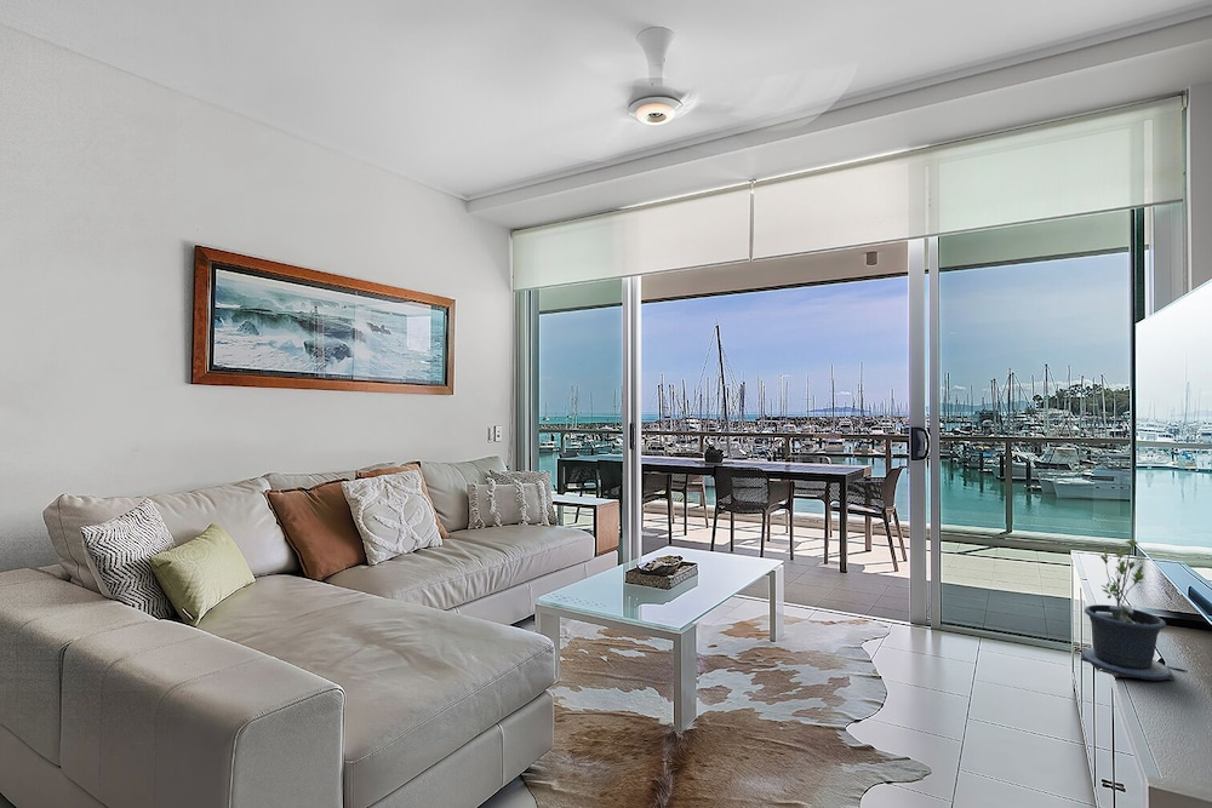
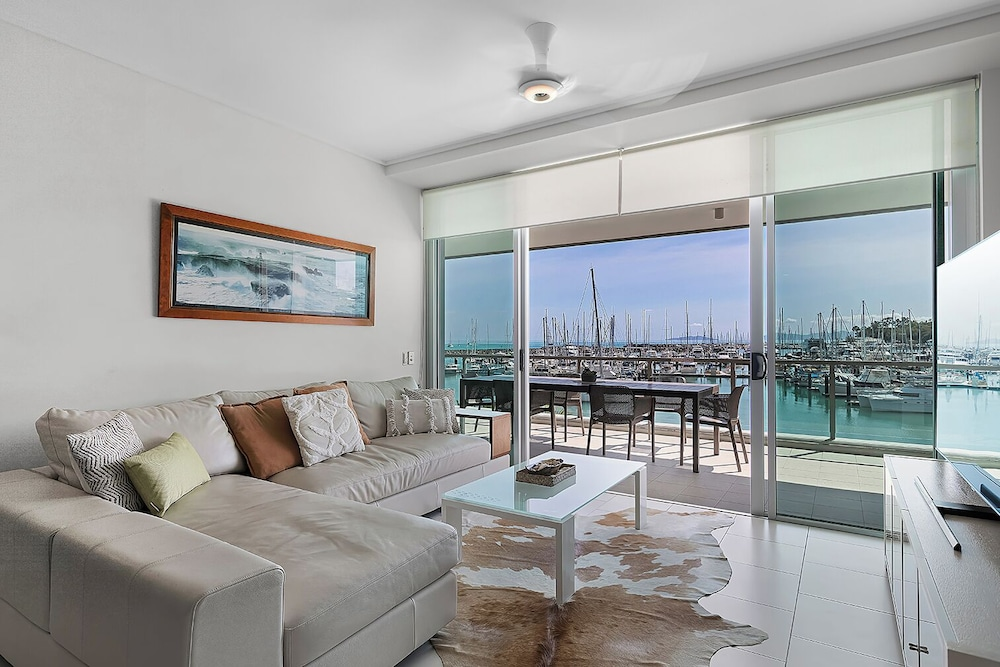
- potted plant (1128, 604)
